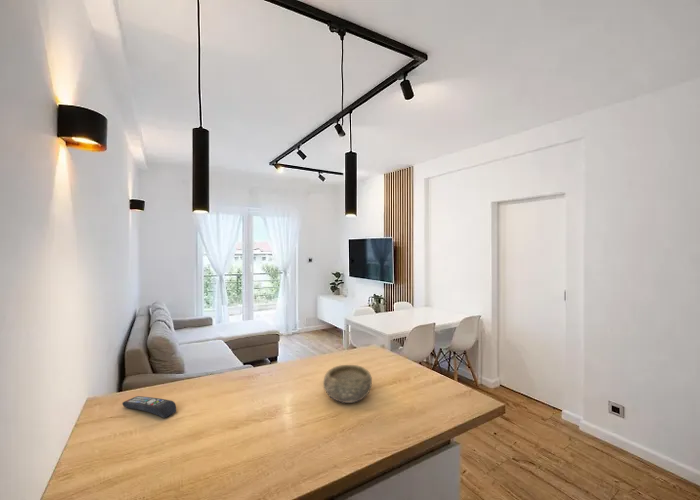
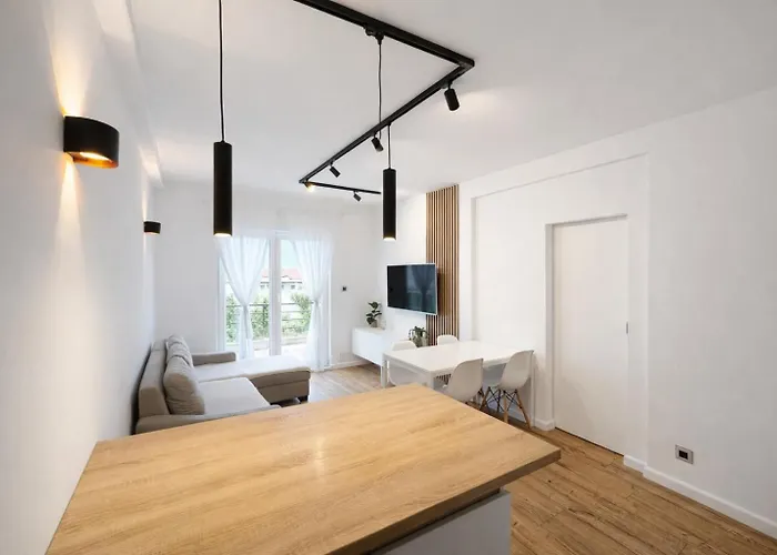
- bowl (347, 383)
- remote control (149, 404)
